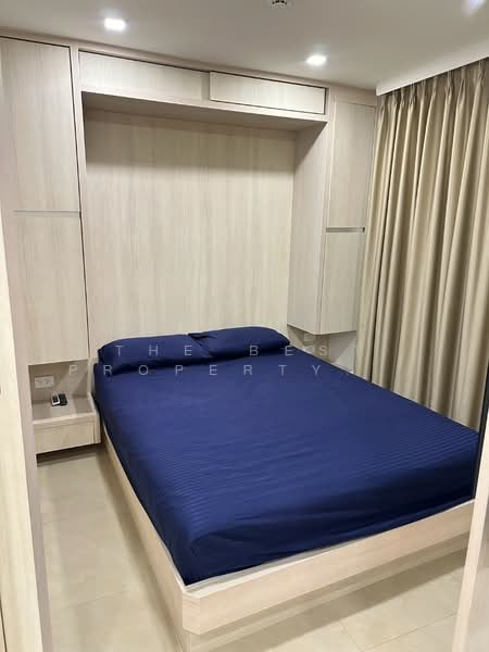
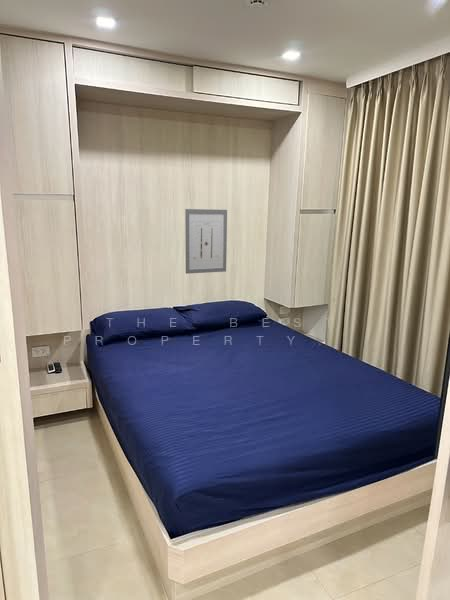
+ wall art (206, 241)
